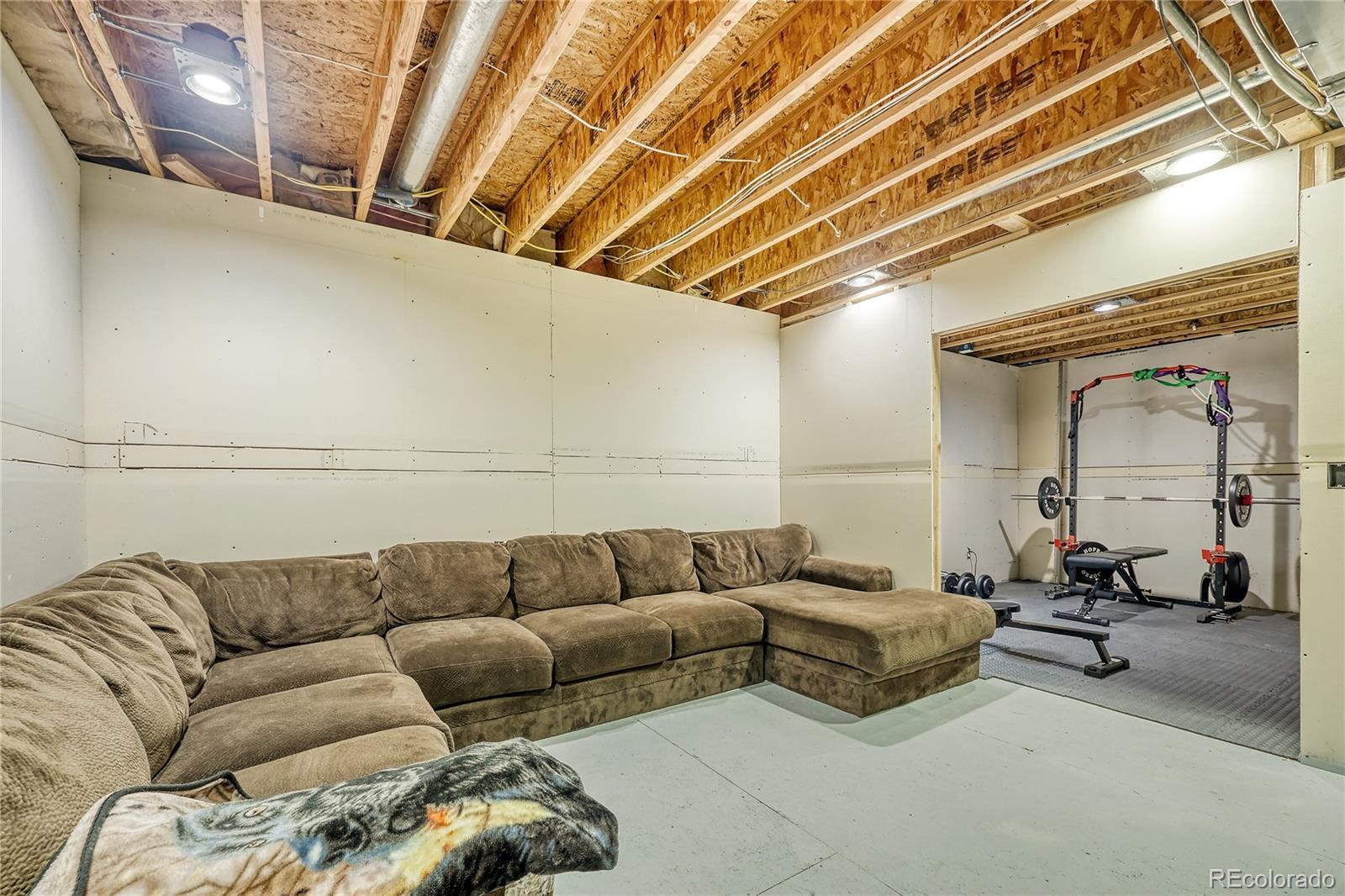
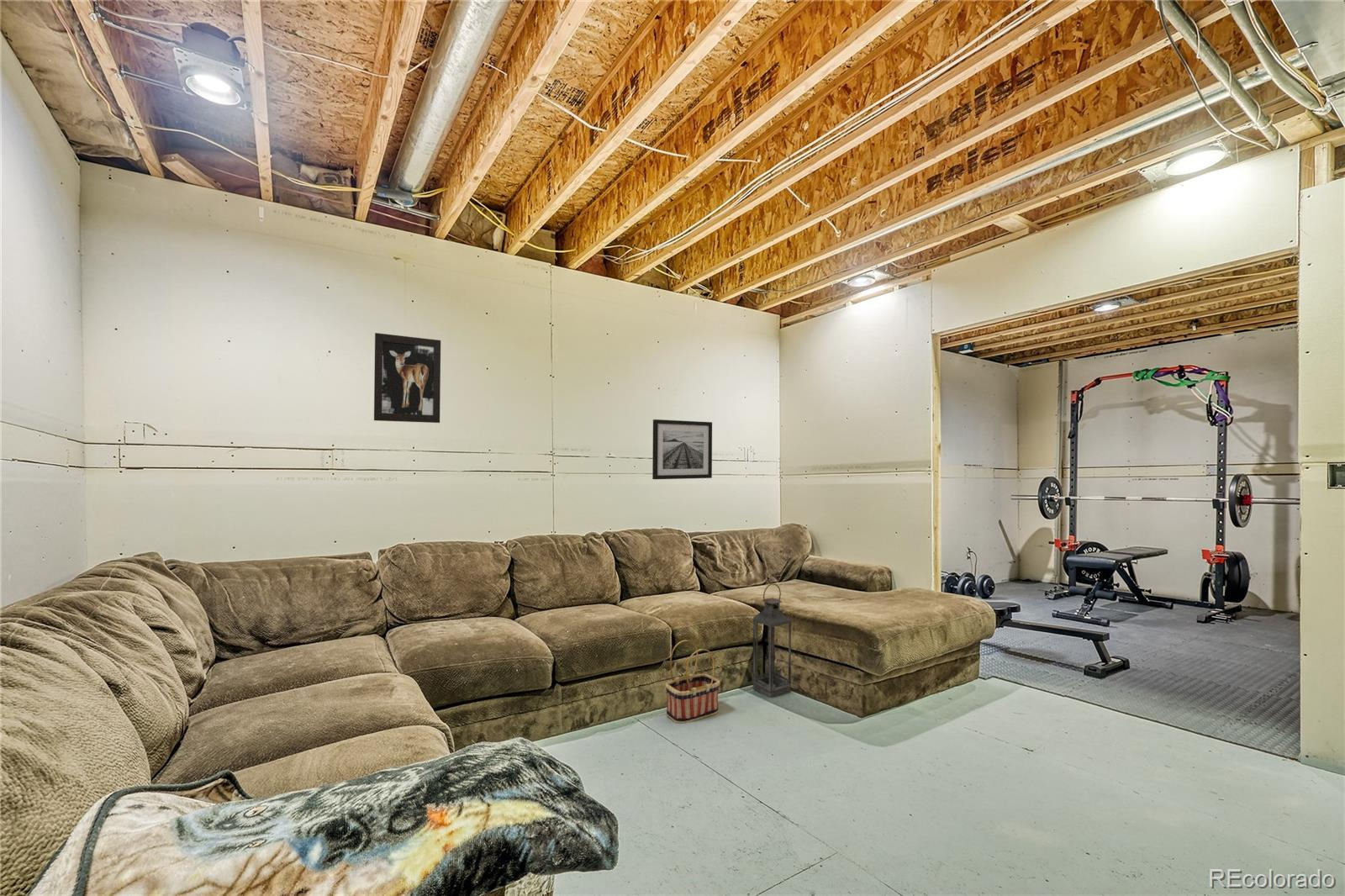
+ wall art (408, 379)
+ wall art (683, 450)
+ basket (692, 678)
+ lantern (771, 636)
